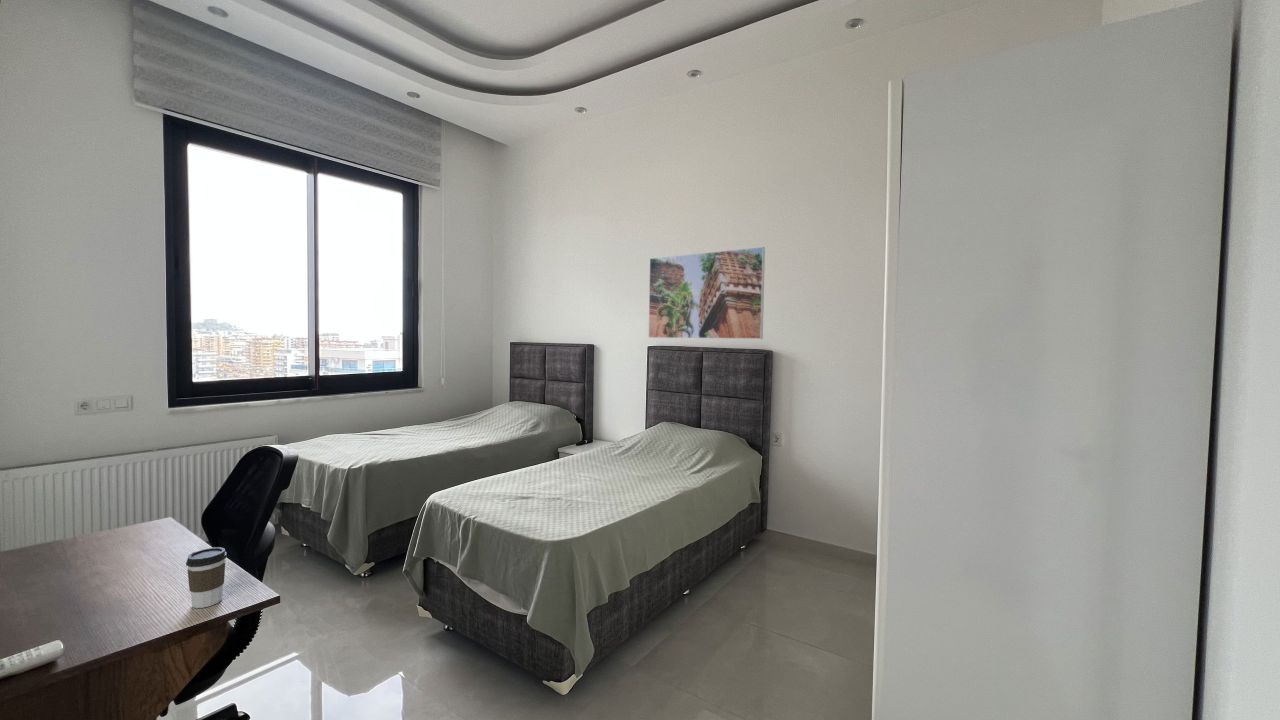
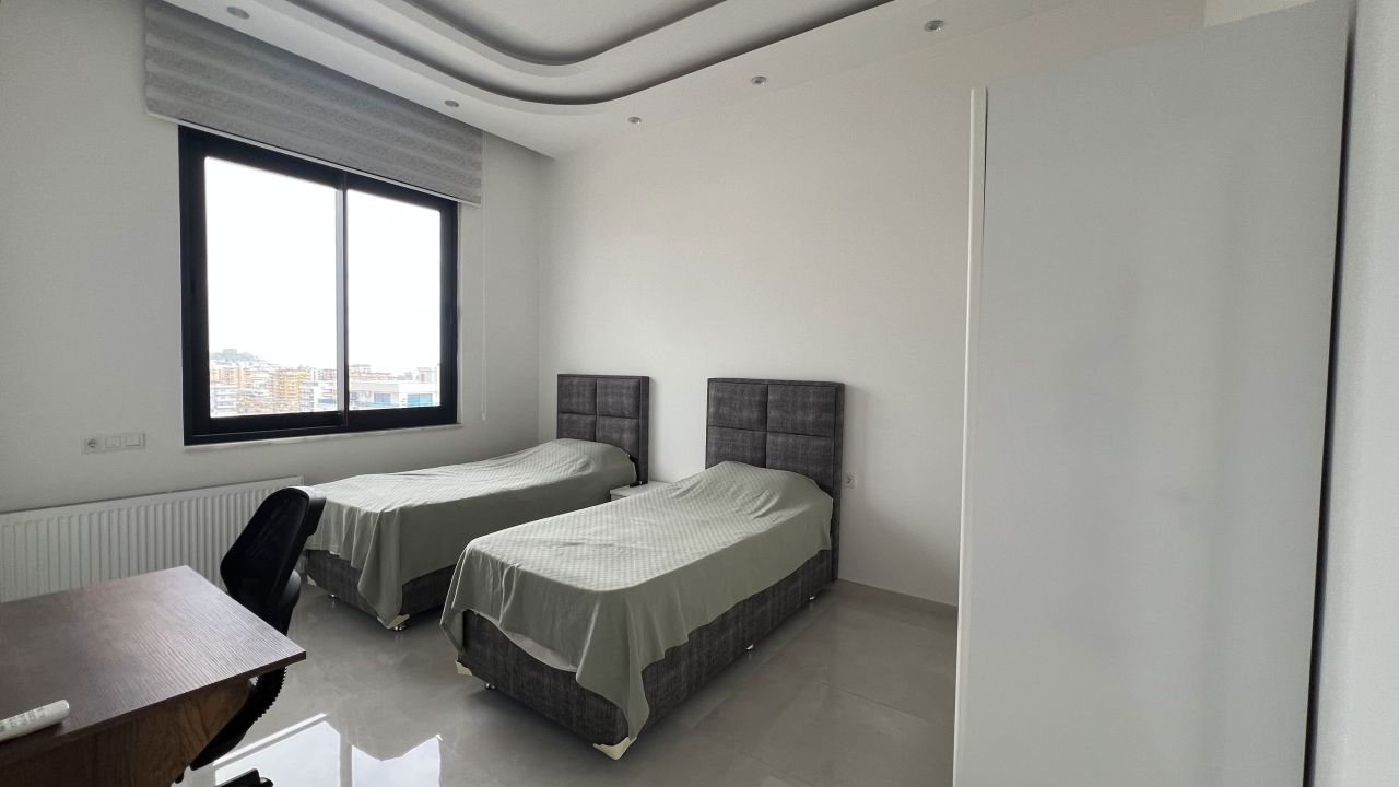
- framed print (702, 296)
- coffee cup (207, 577)
